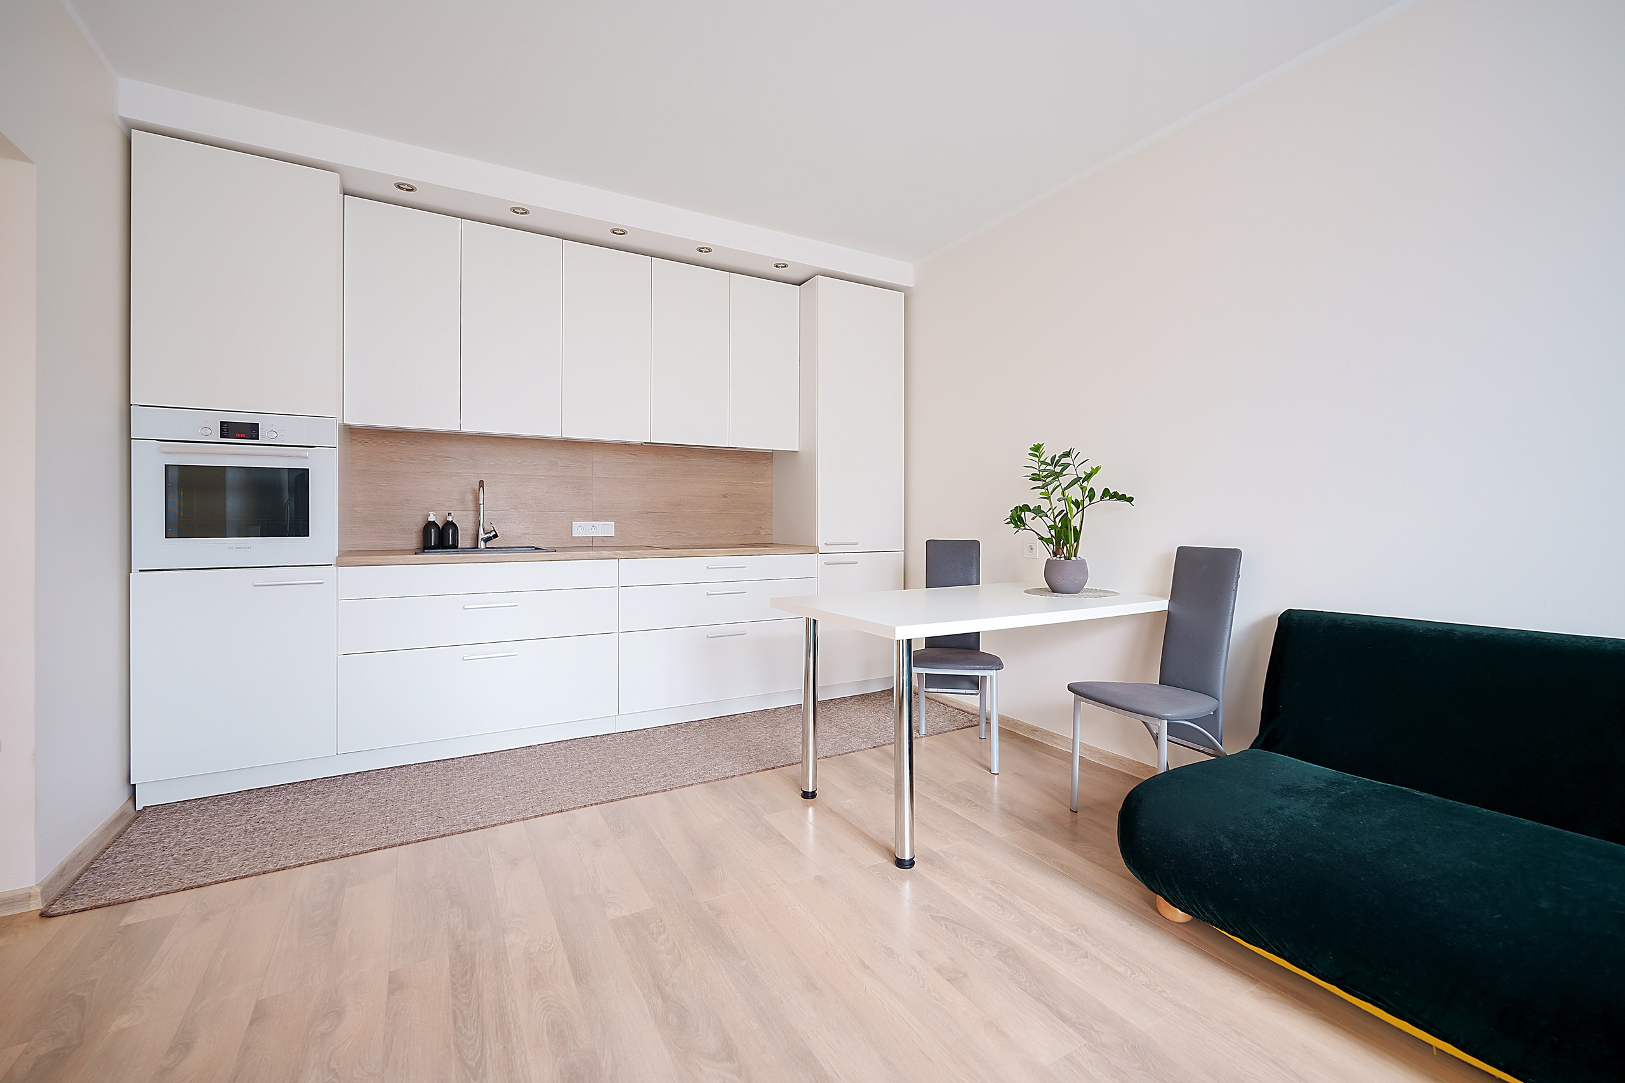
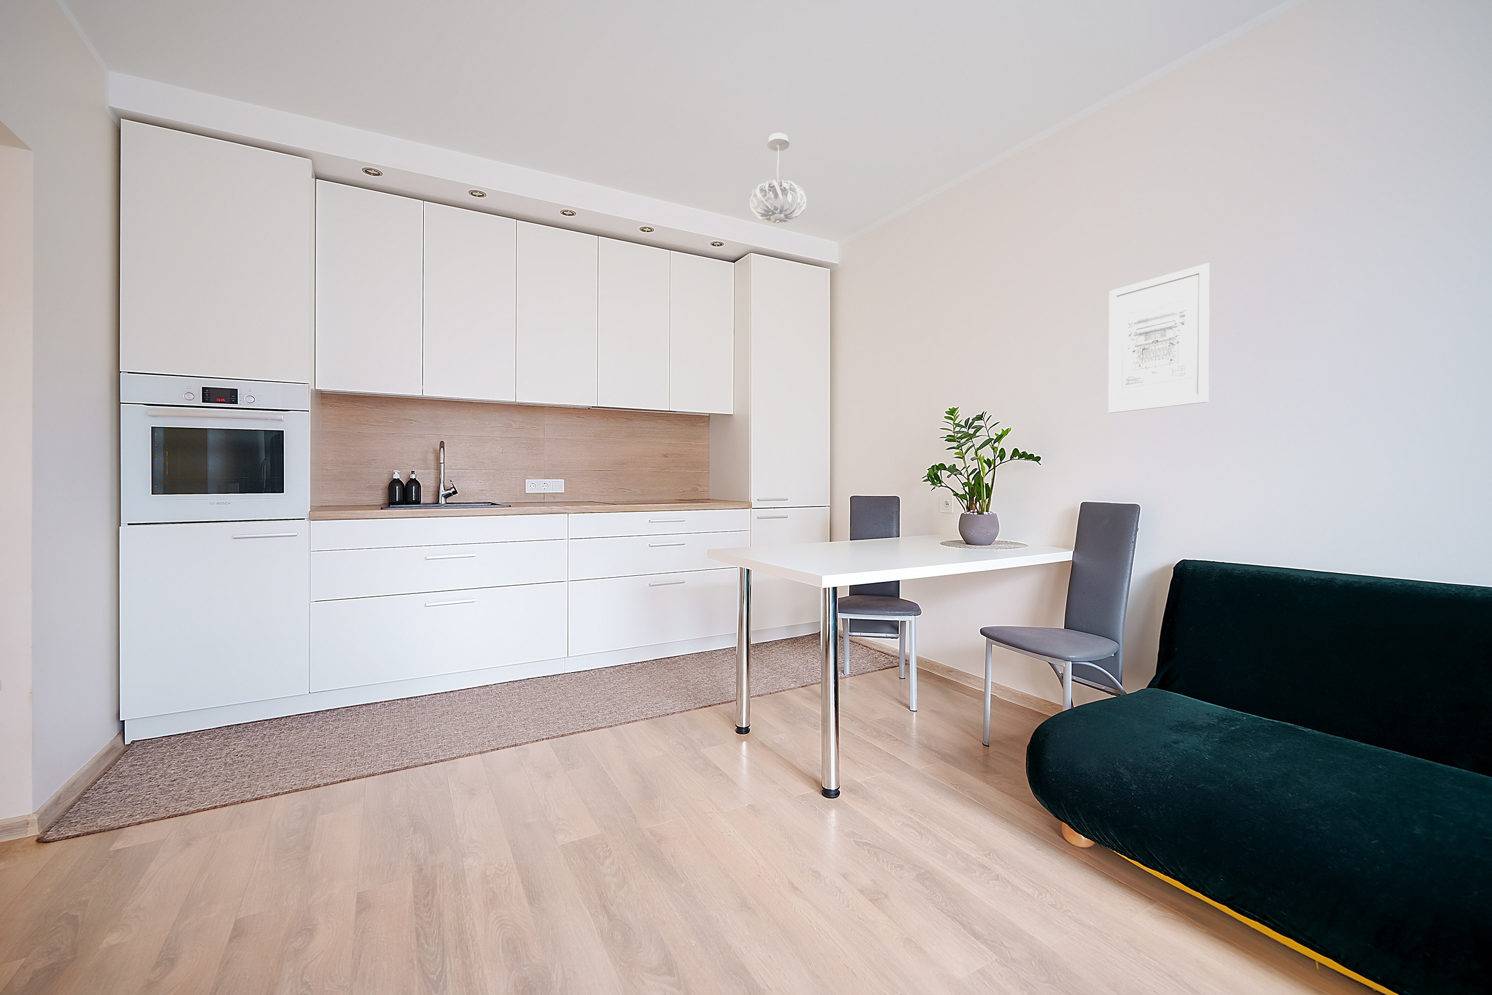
+ wall art (1156, 343)
+ pendant light (778, 180)
